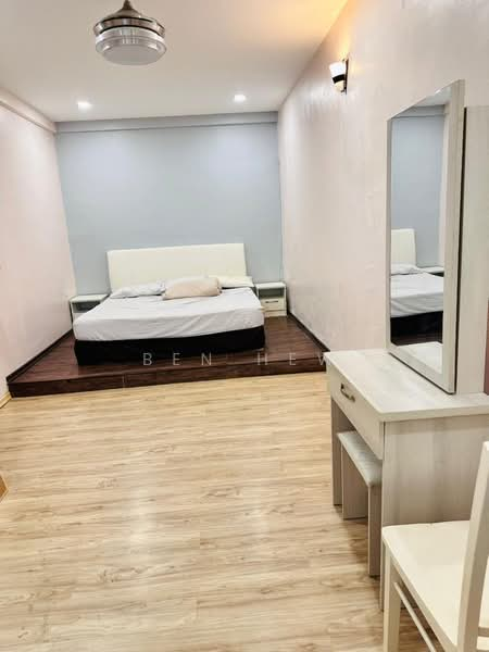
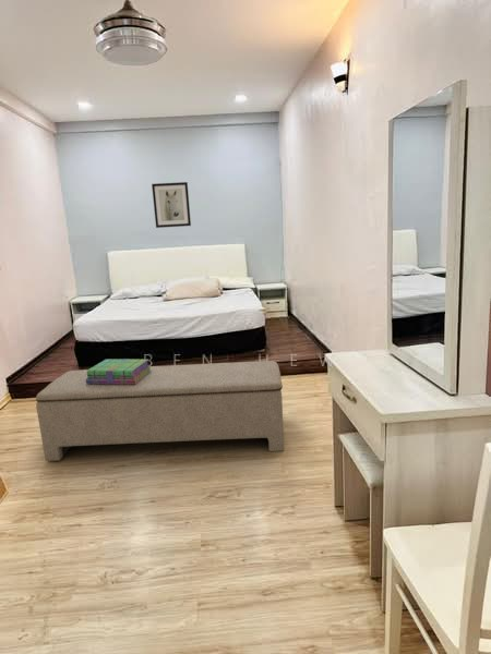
+ stack of books (119, 371)
+ bench (167, 407)
+ wall art (171, 205)
